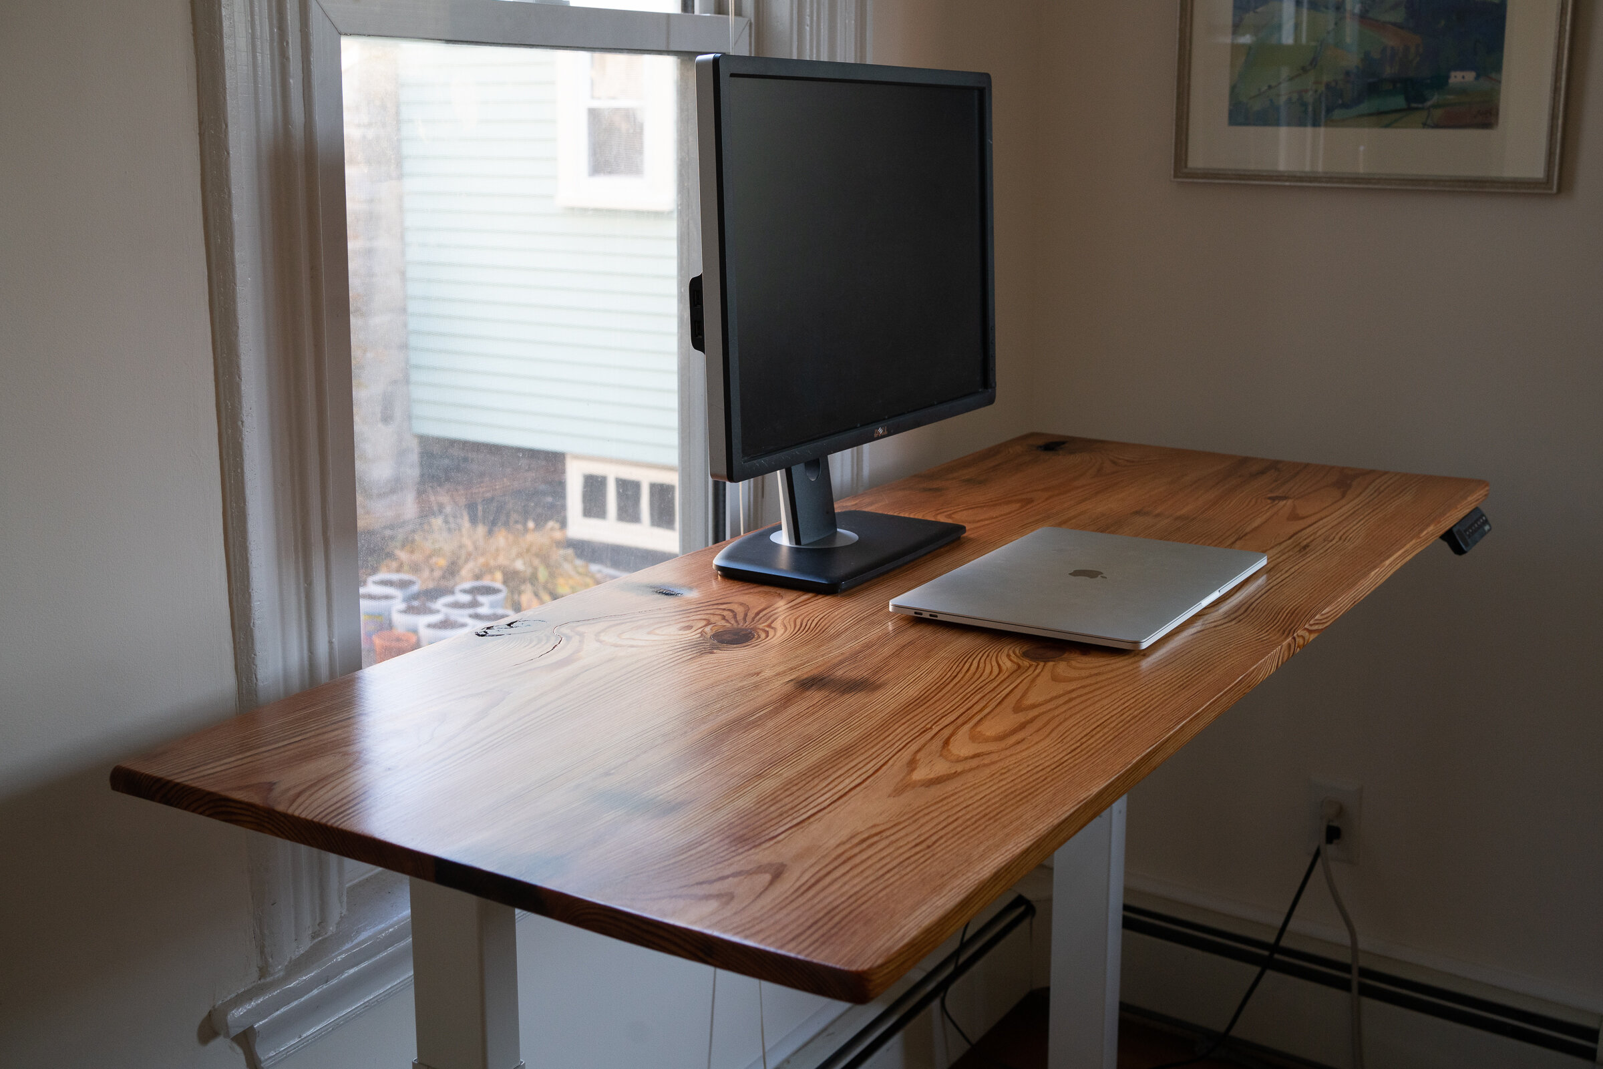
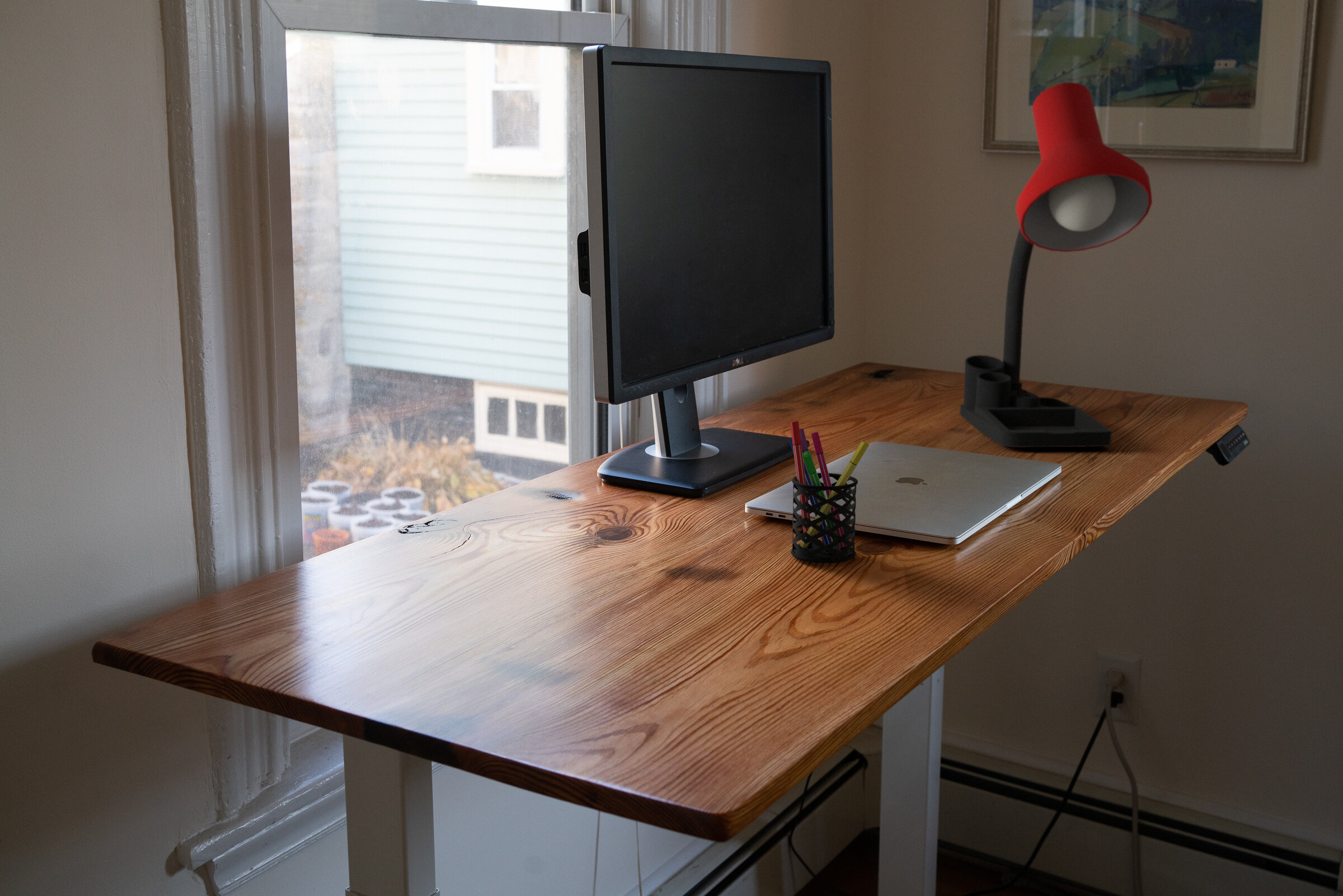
+ pen holder (818, 490)
+ desk lamp (1050, 250)
